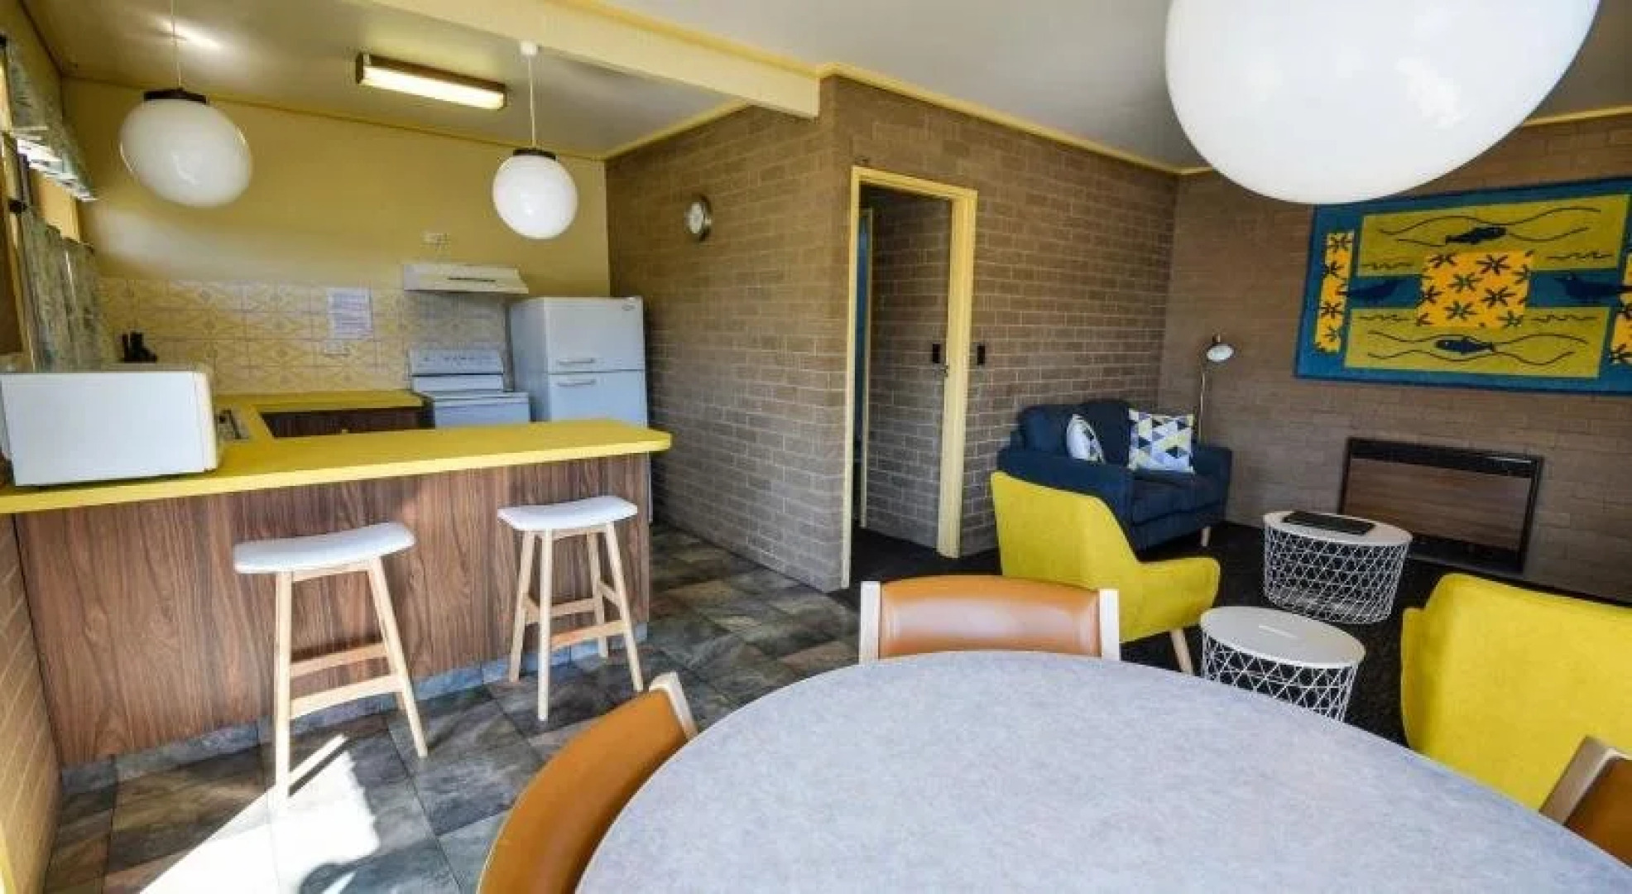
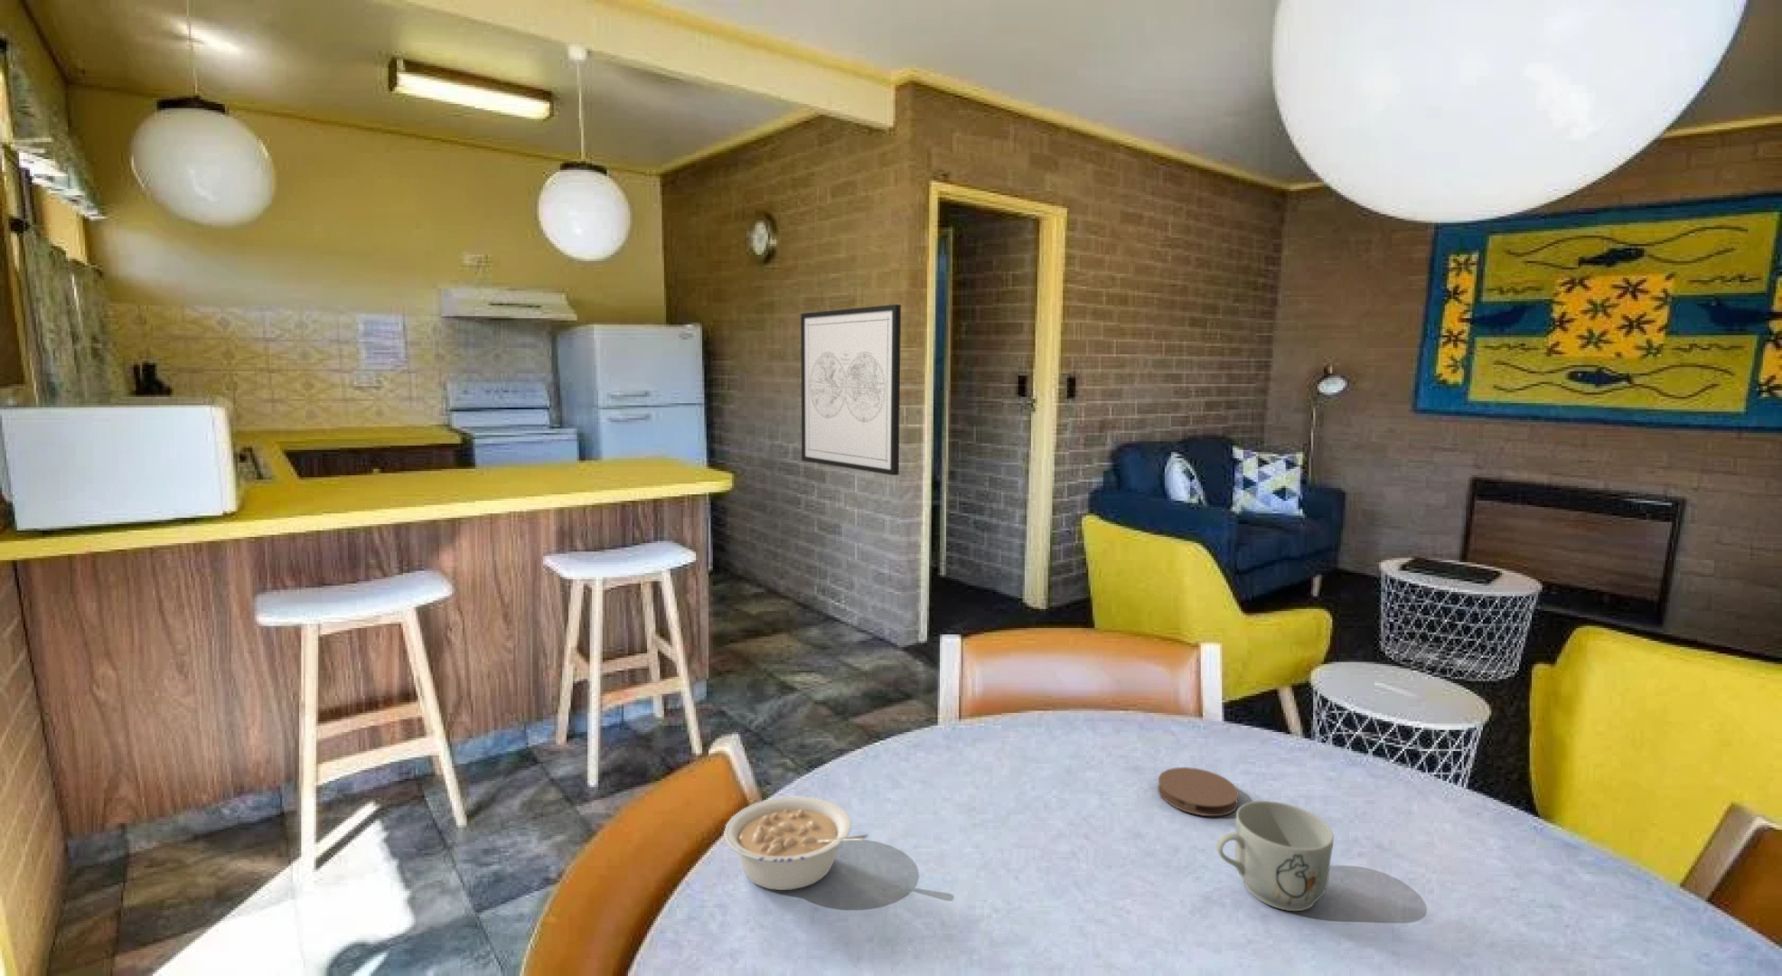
+ legume (793, 841)
+ coaster (1197, 790)
+ mug (1269, 857)
+ wall art (847, 388)
